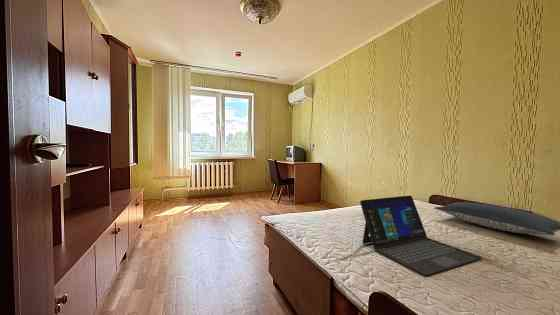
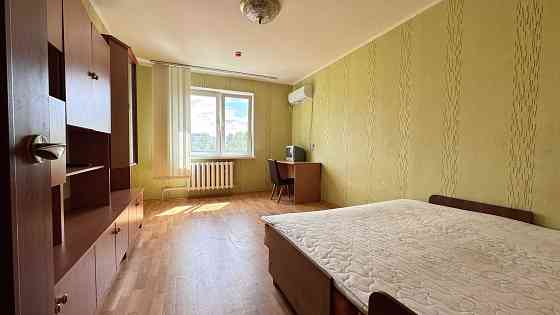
- pillow (494, 216)
- laptop (415, 227)
